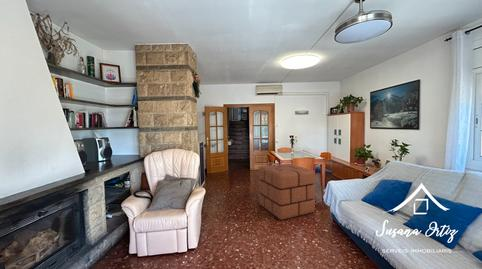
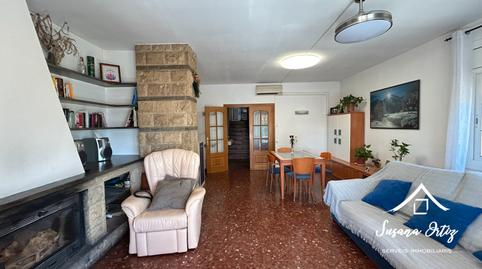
- pouf (285, 188)
